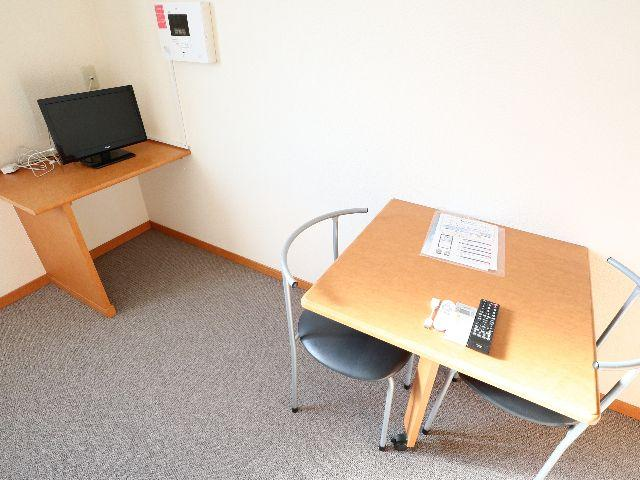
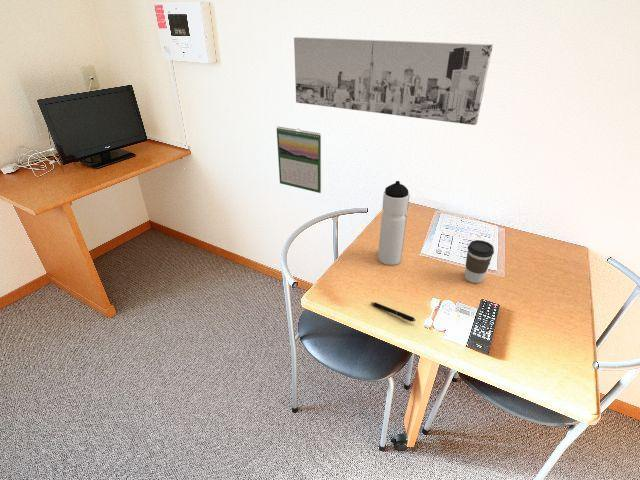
+ water bottle (393, 222)
+ coffee cup (477, 262)
+ pen (391, 311)
+ wall art (379, 77)
+ calendar (299, 159)
